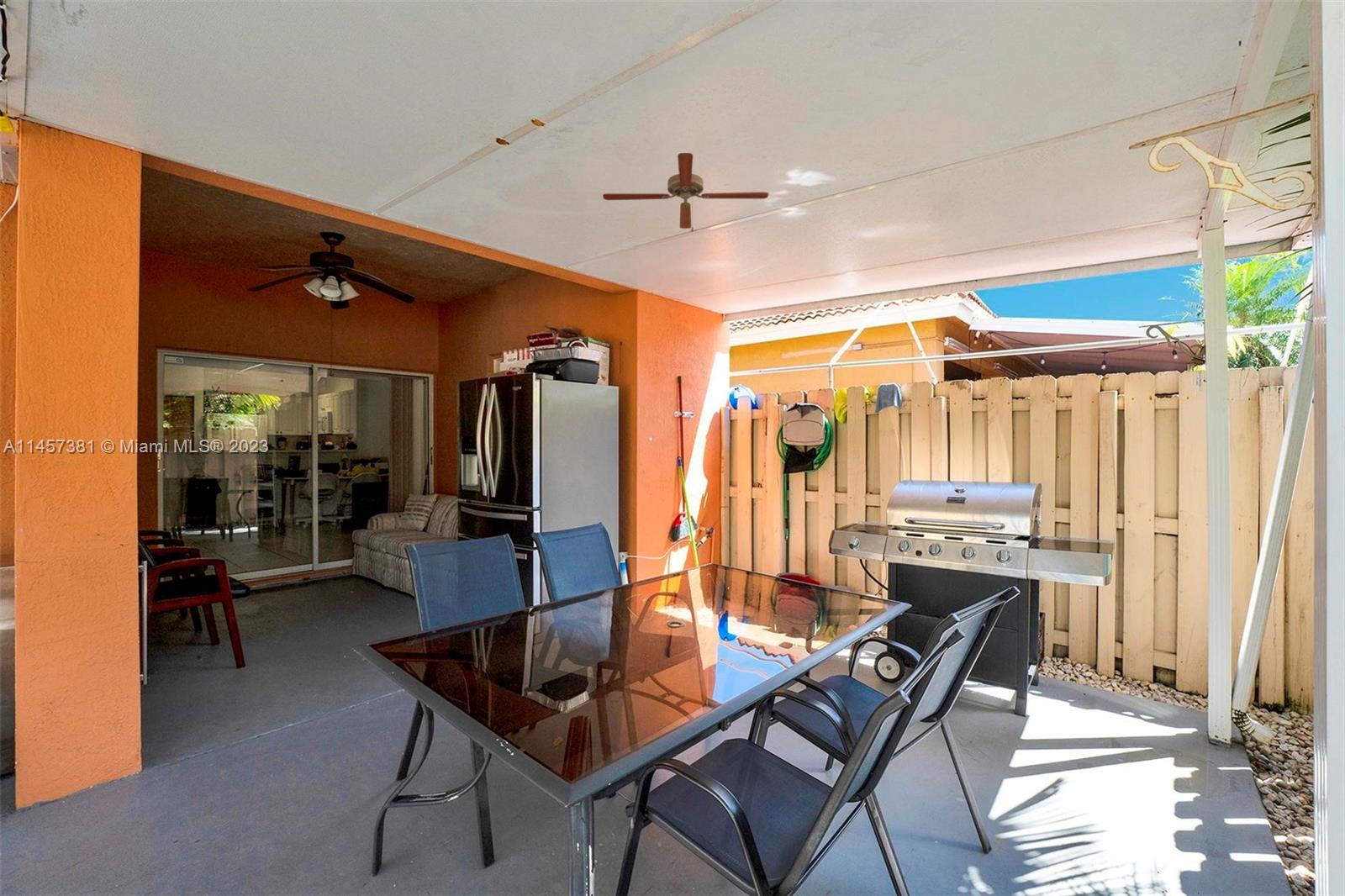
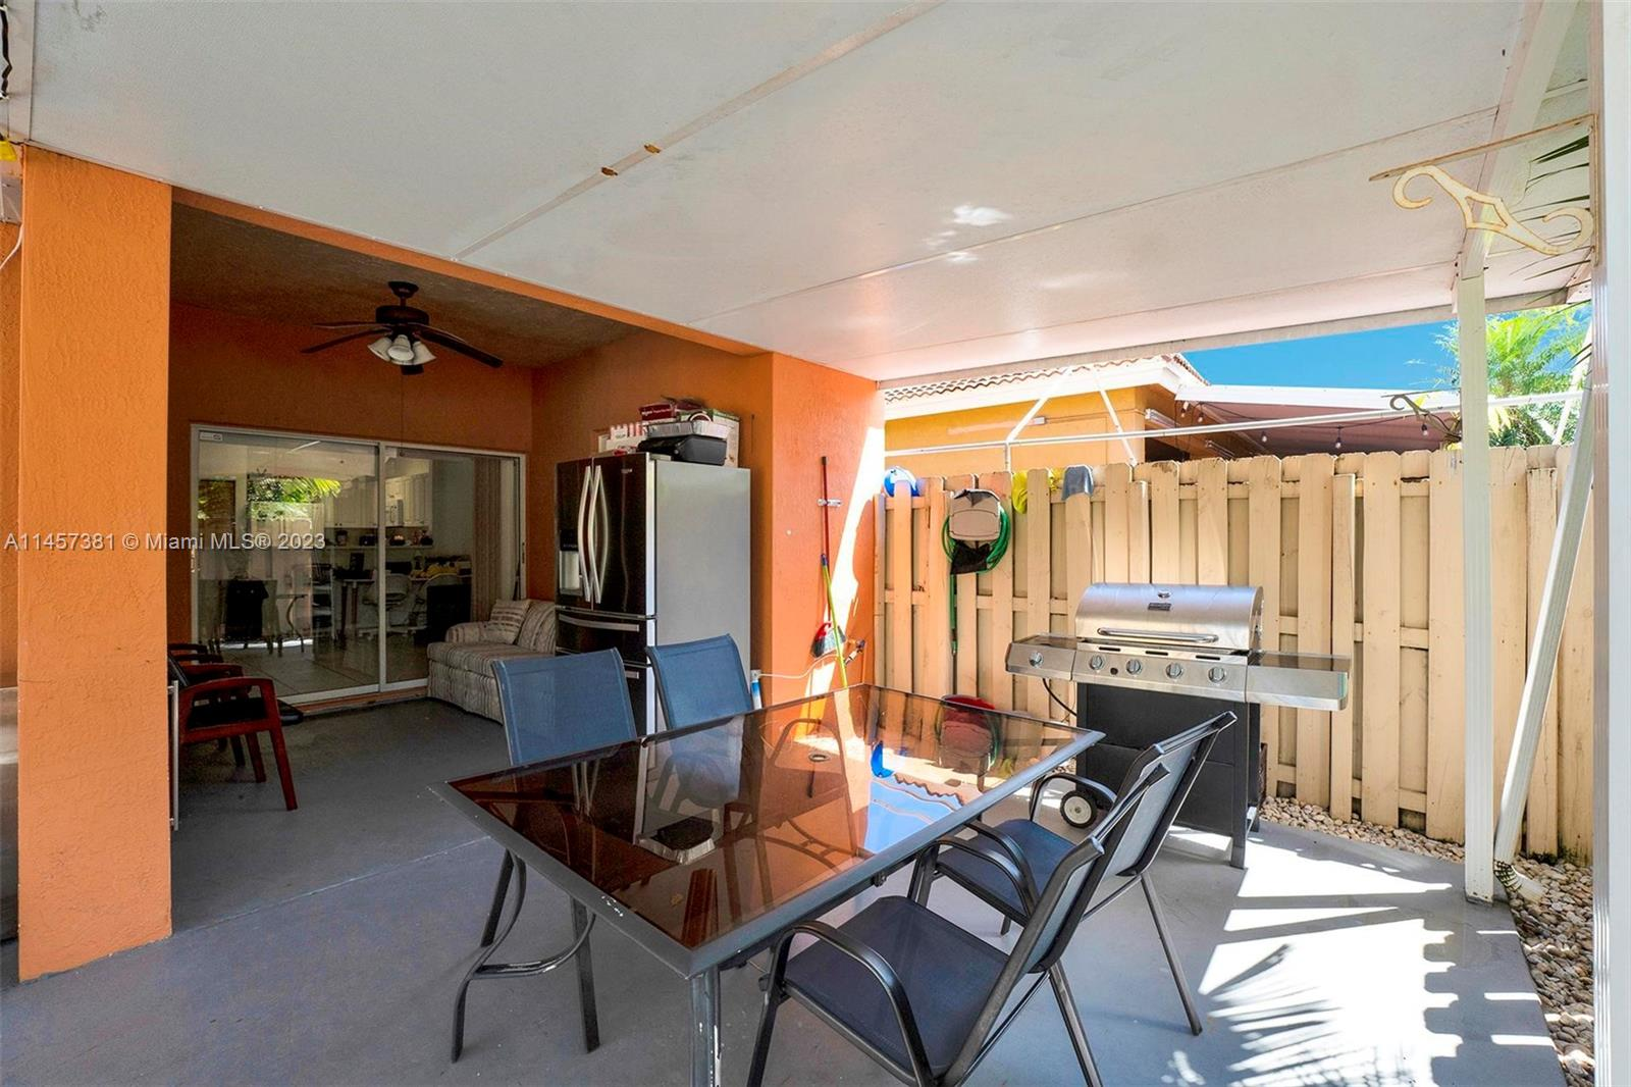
- ceiling fan (685, 195)
